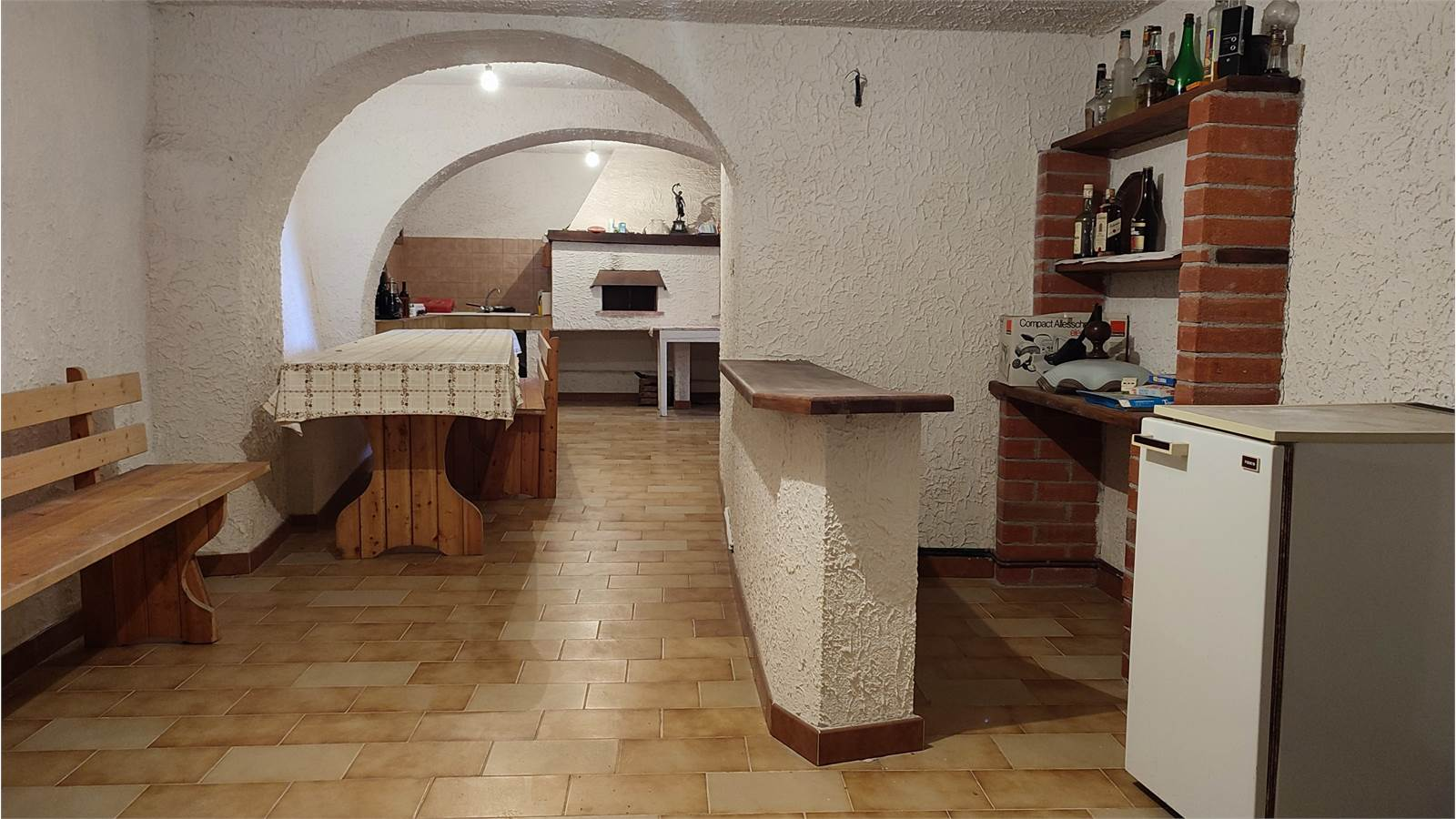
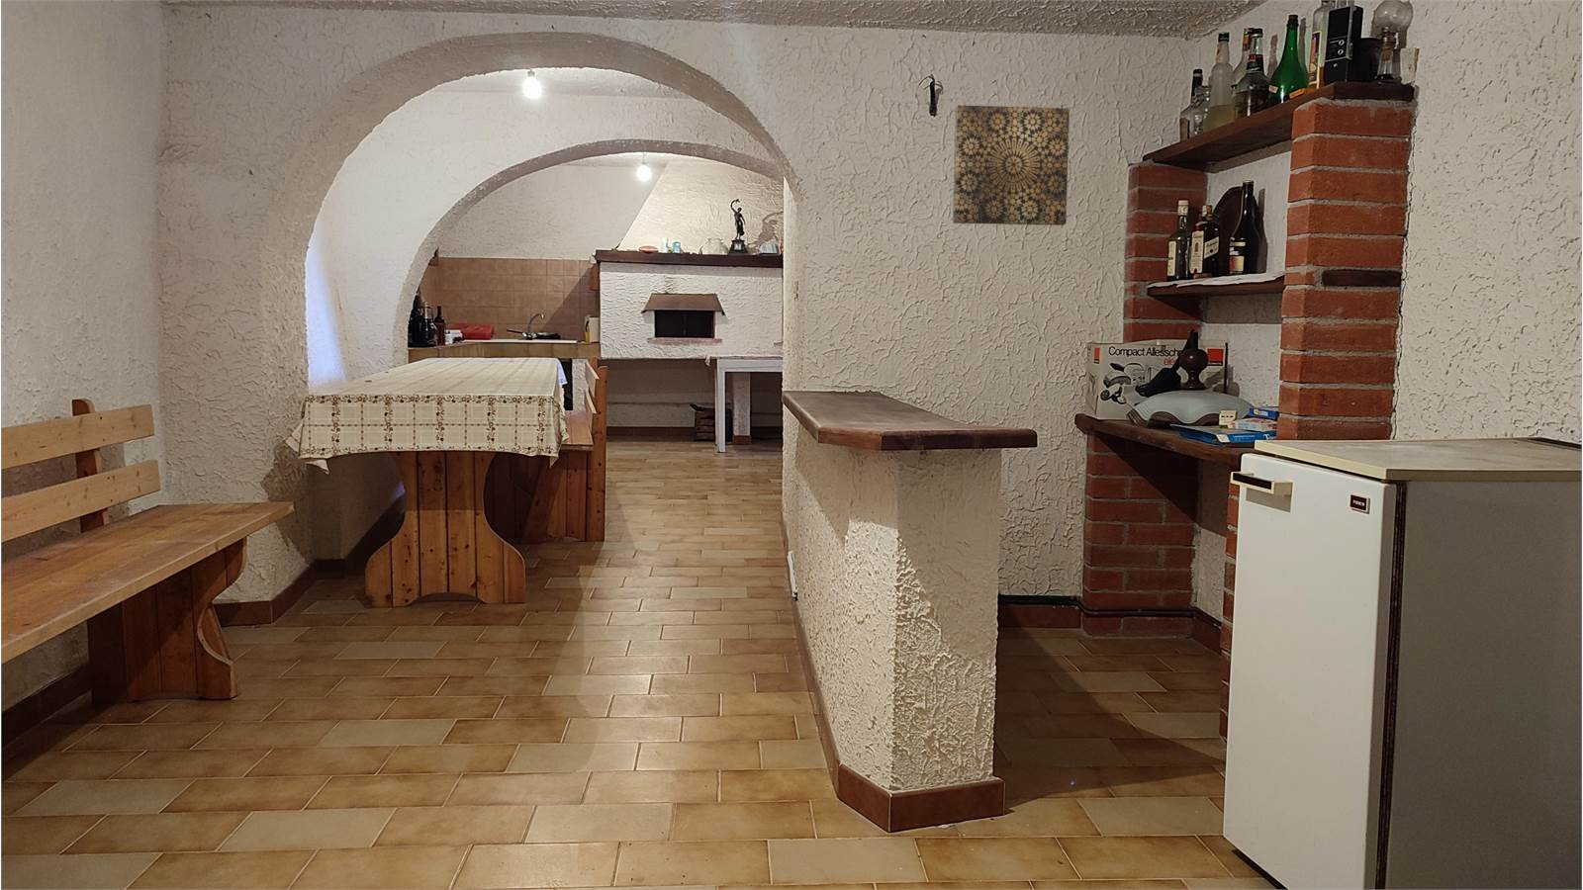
+ wall art (1010, 165)
